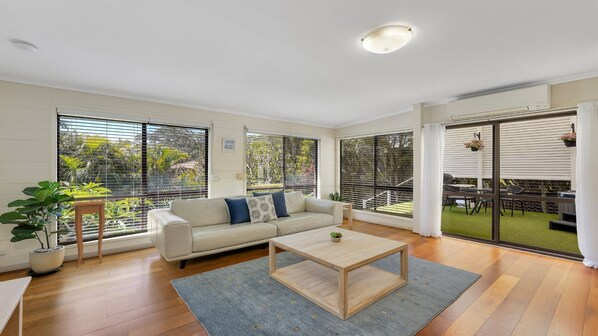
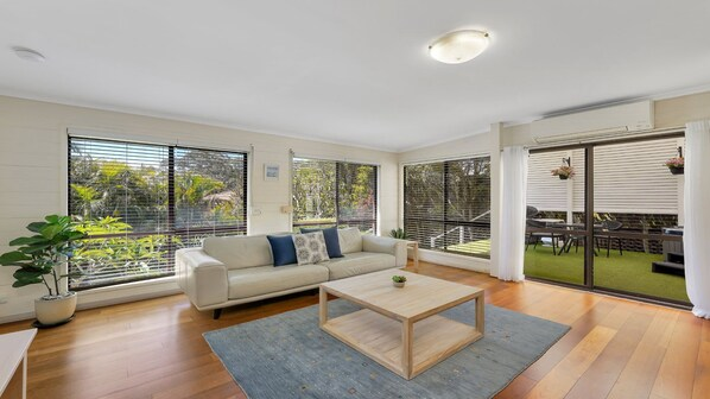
- side table (82, 235)
